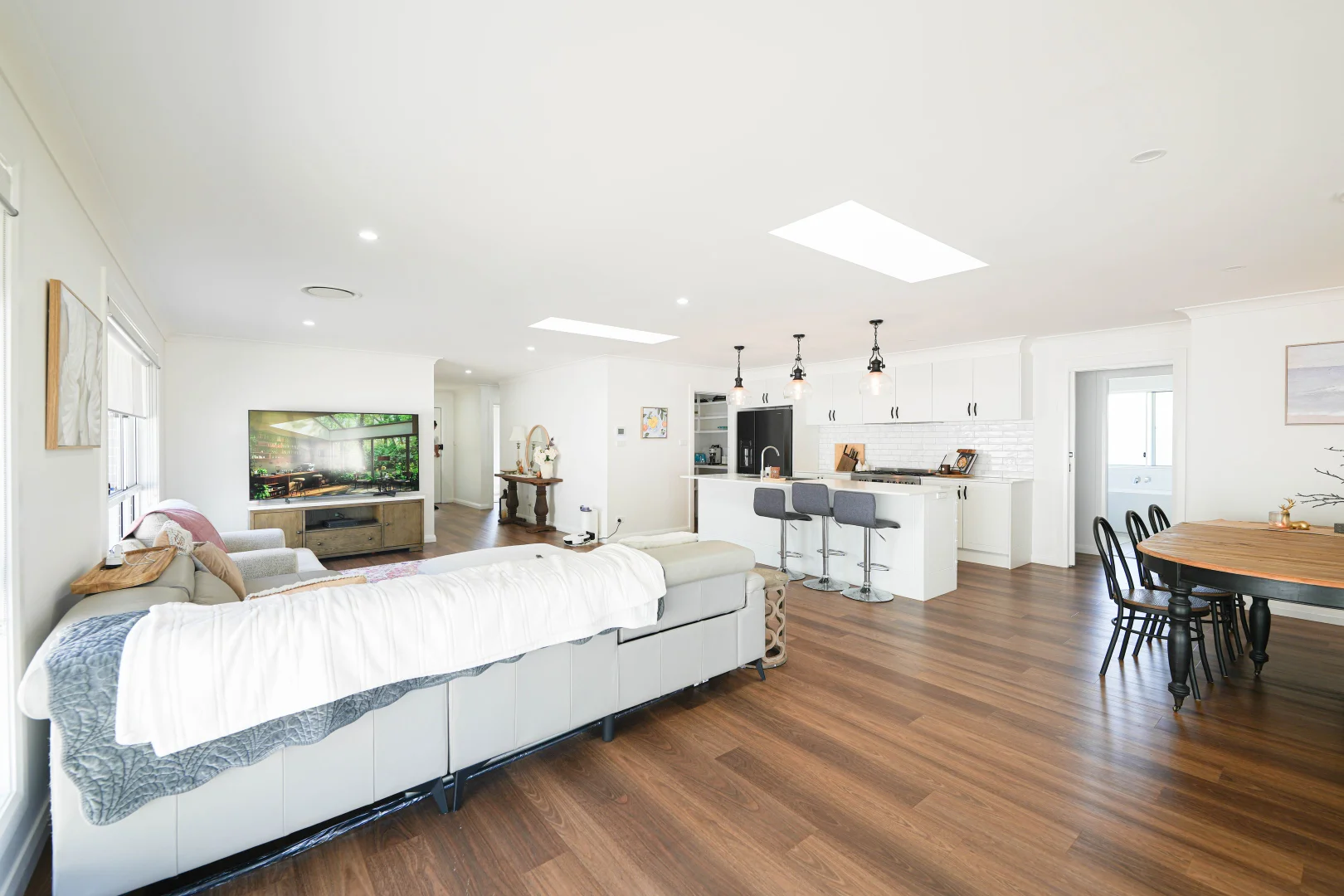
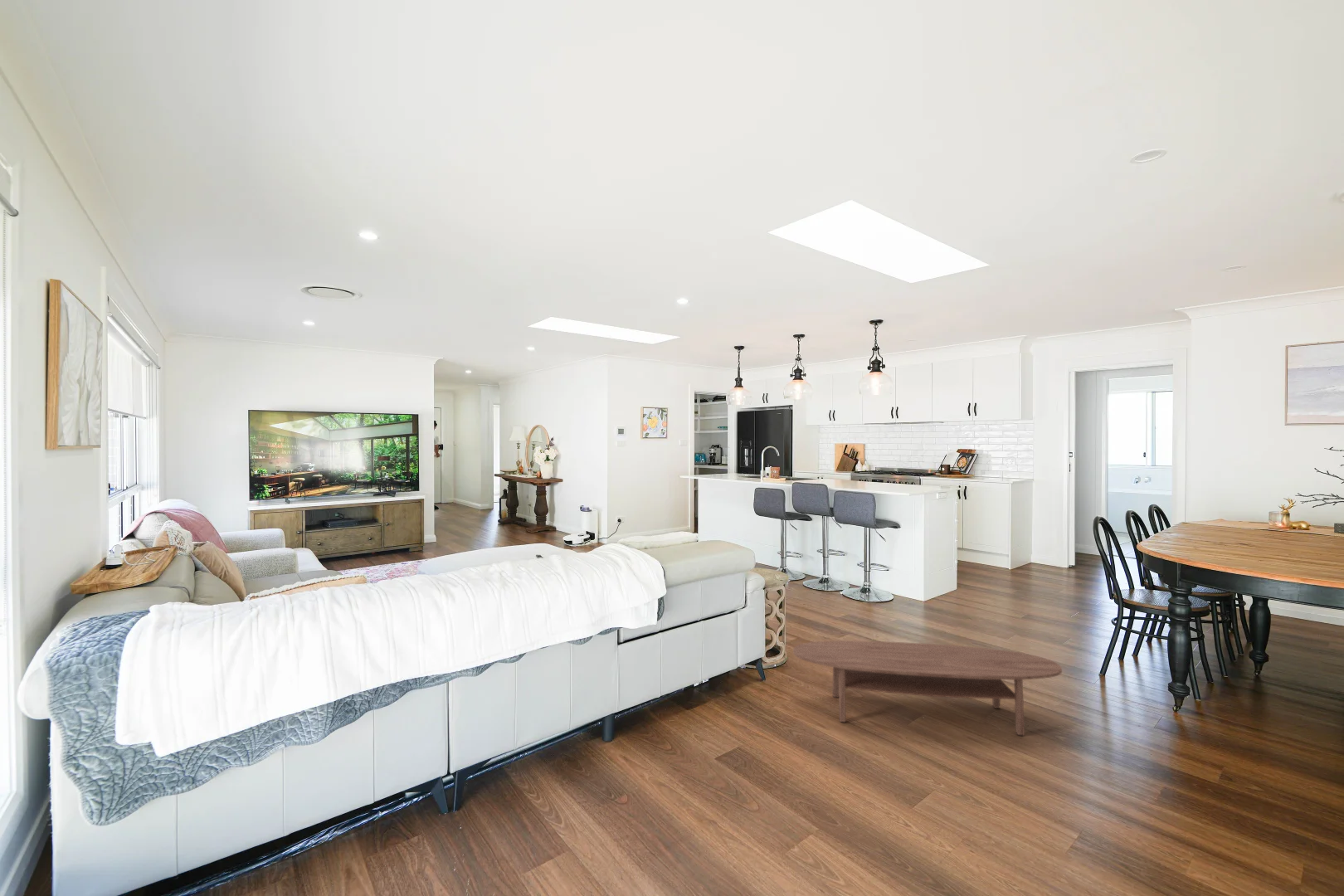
+ coffee table (921, 685)
